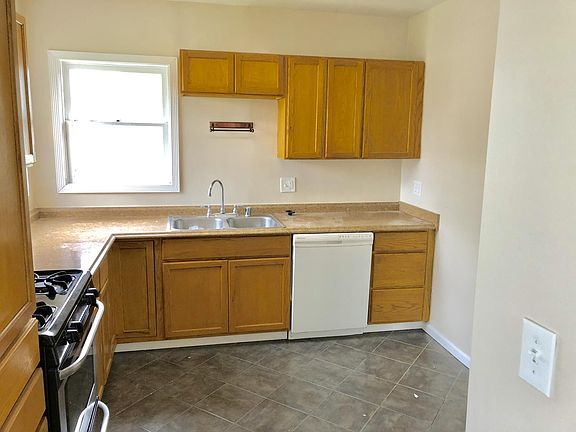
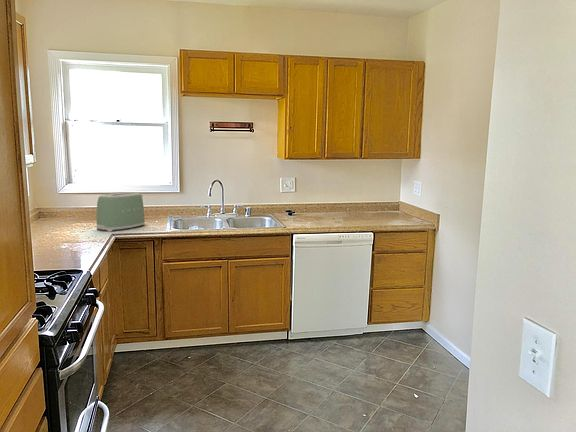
+ toaster (120, 210)
